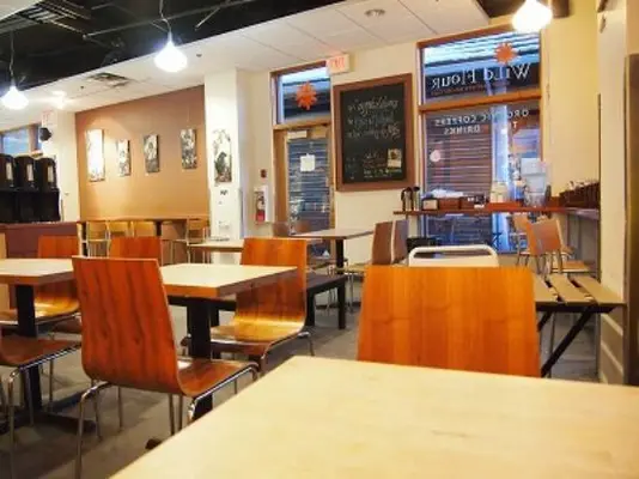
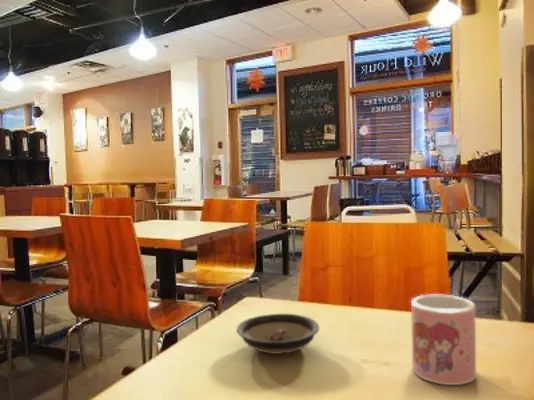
+ saucer (278, 336)
+ mug (437, 333)
